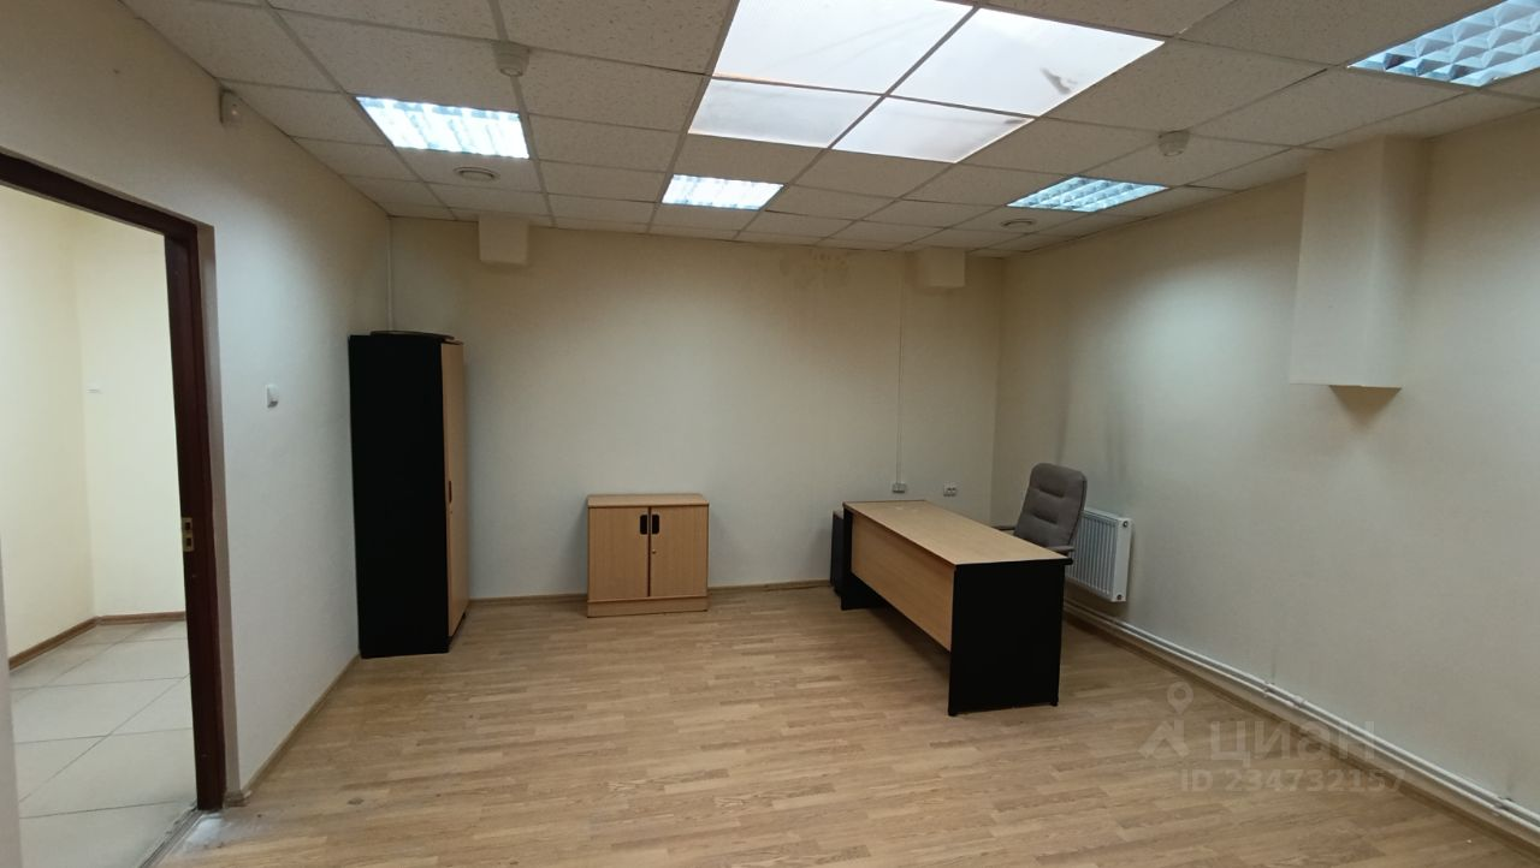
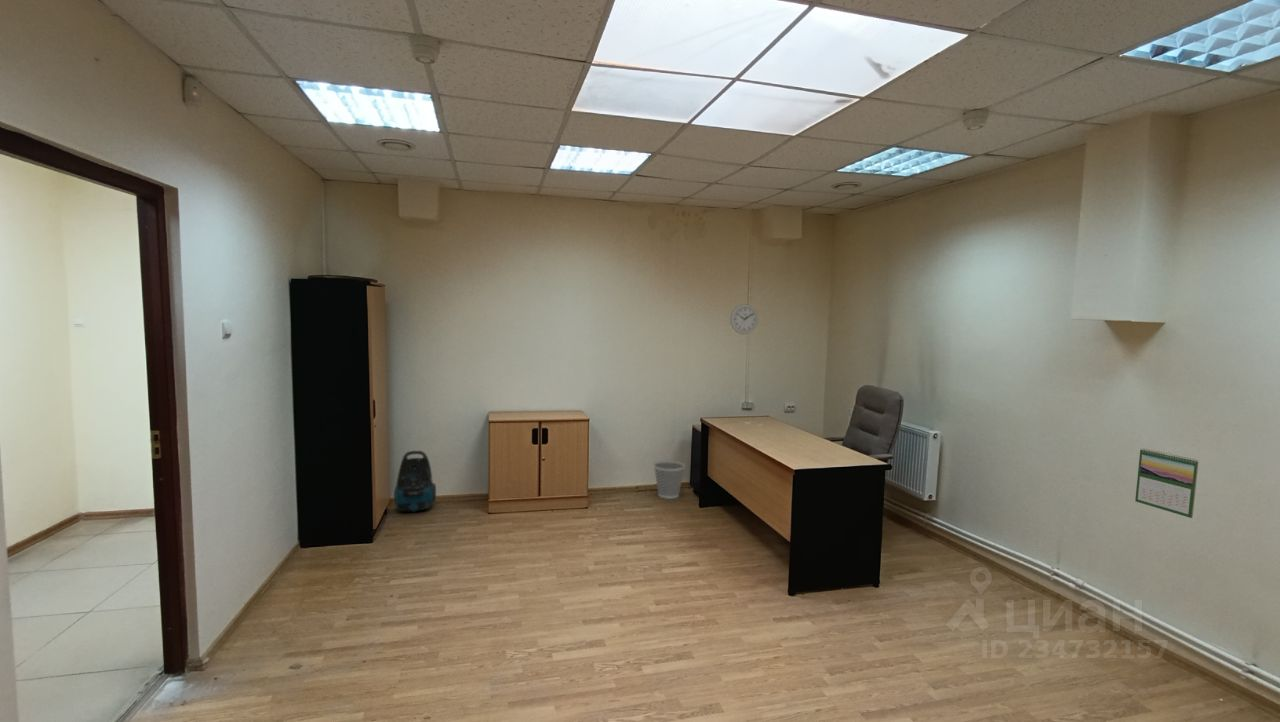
+ calendar (1165, 481)
+ vacuum cleaner (414, 480)
+ wall clock (744, 319)
+ wastebasket (668, 480)
